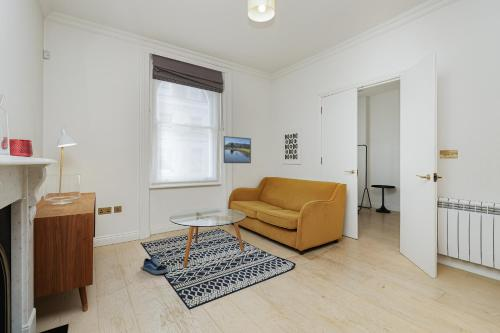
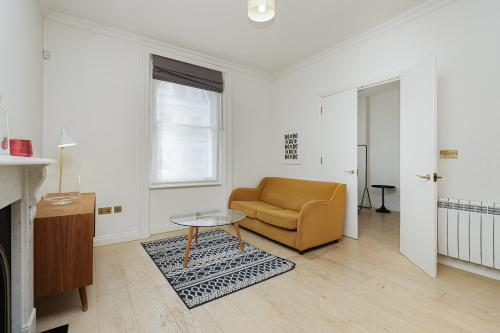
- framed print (237, 150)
- shoe (154, 264)
